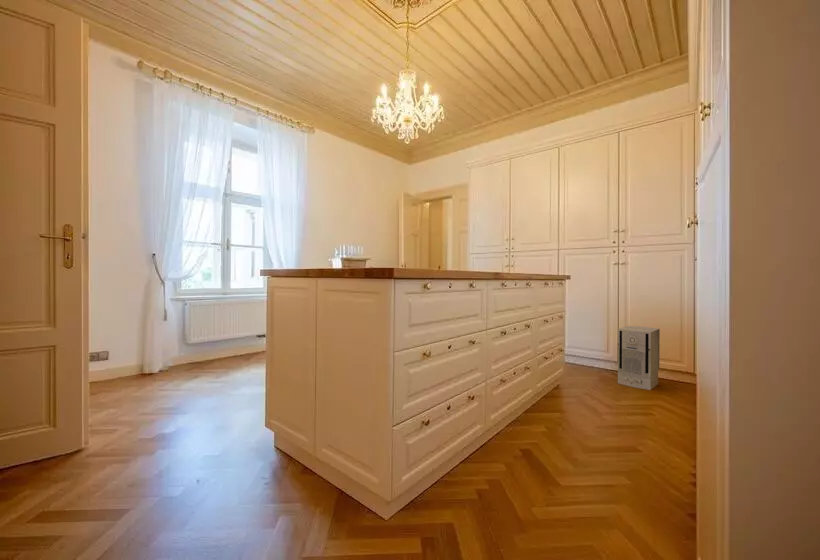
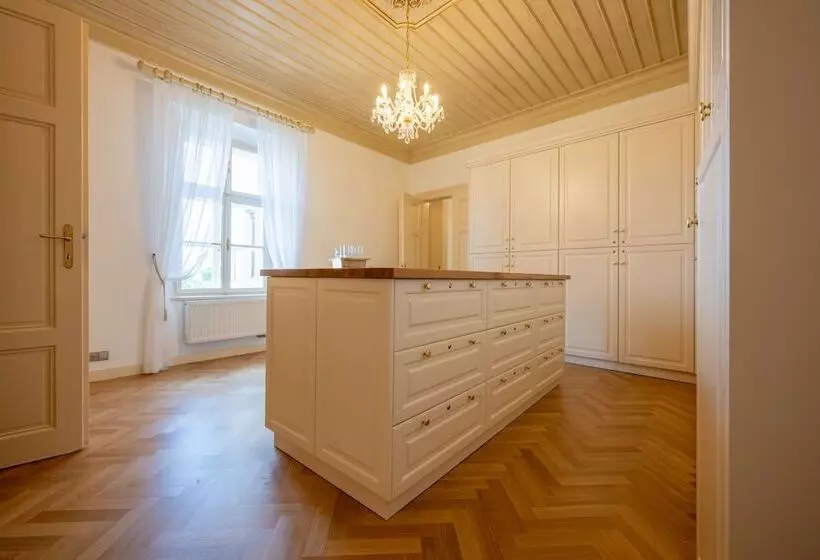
- air purifier (638, 355)
